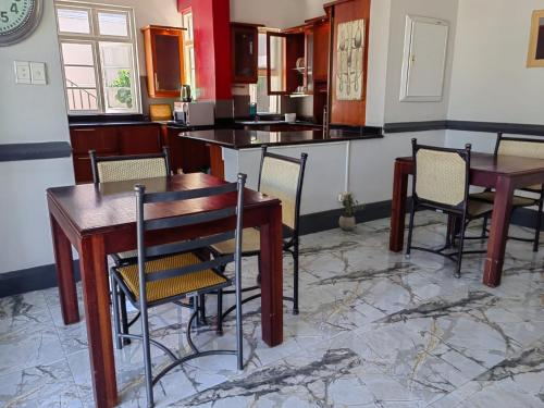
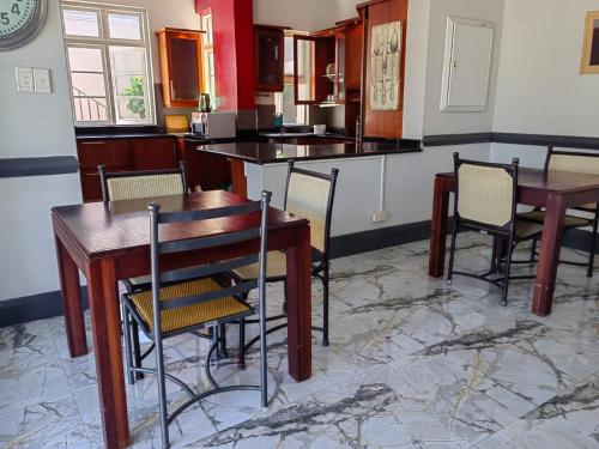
- potted plant (350, 211)
